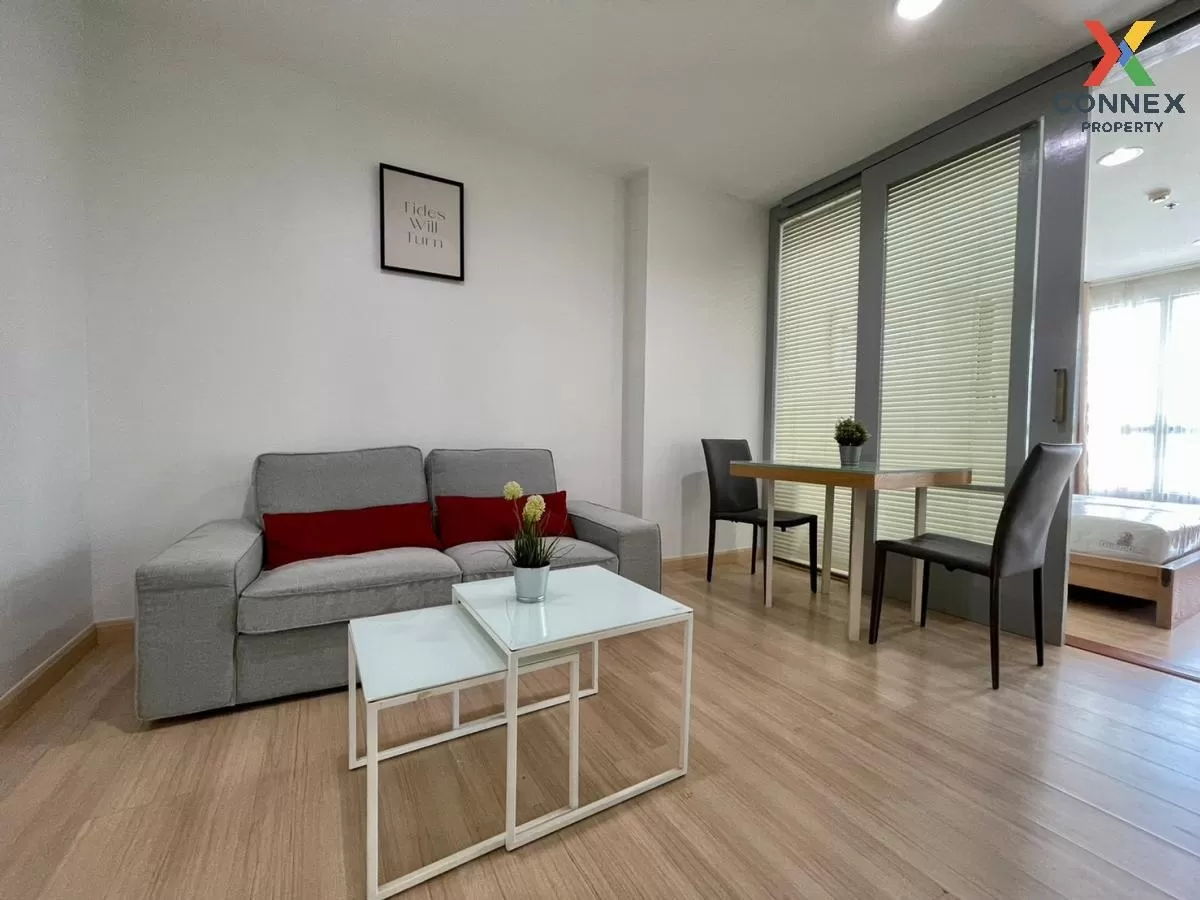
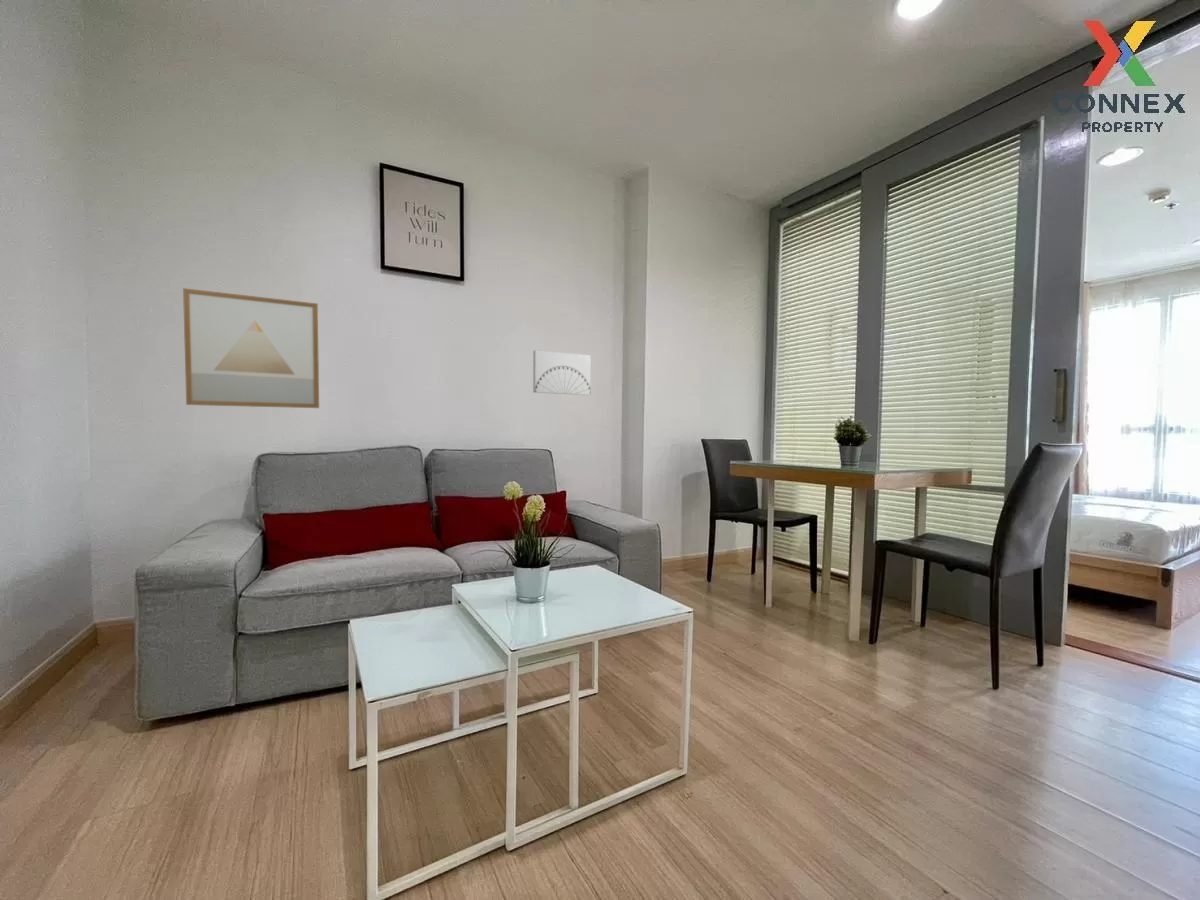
+ wall art (255, 352)
+ wall art (562, 373)
